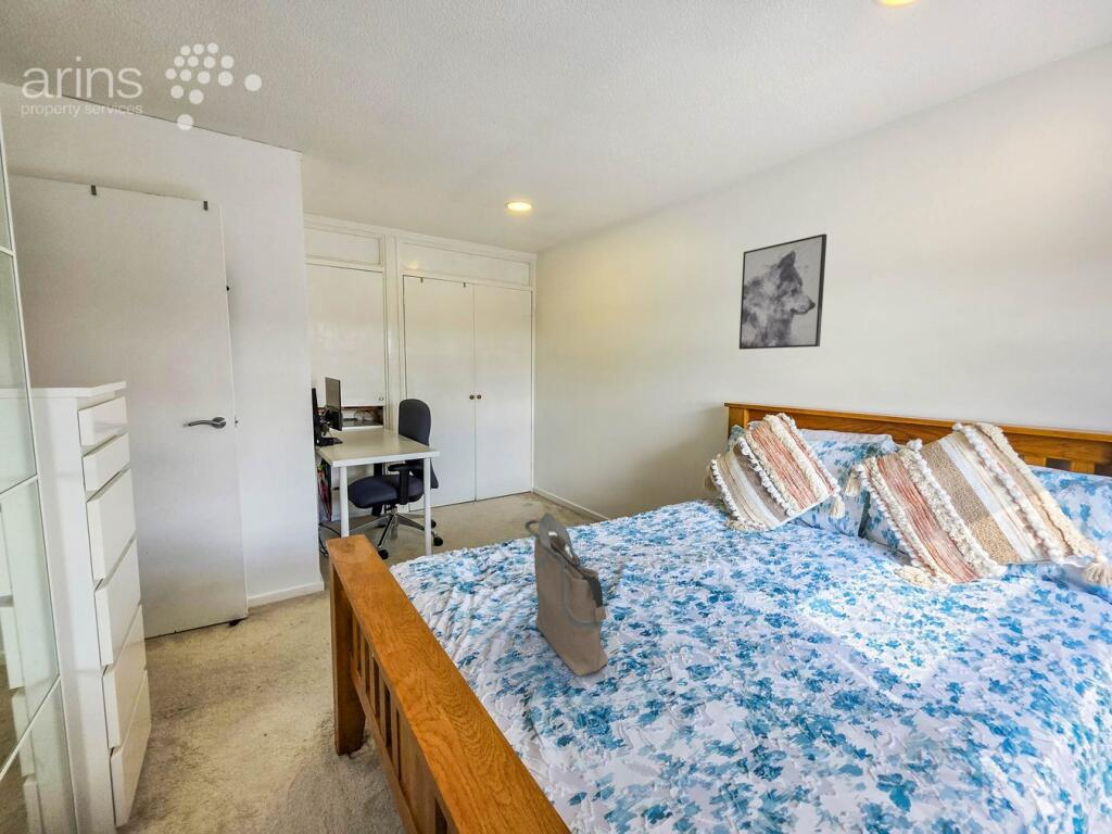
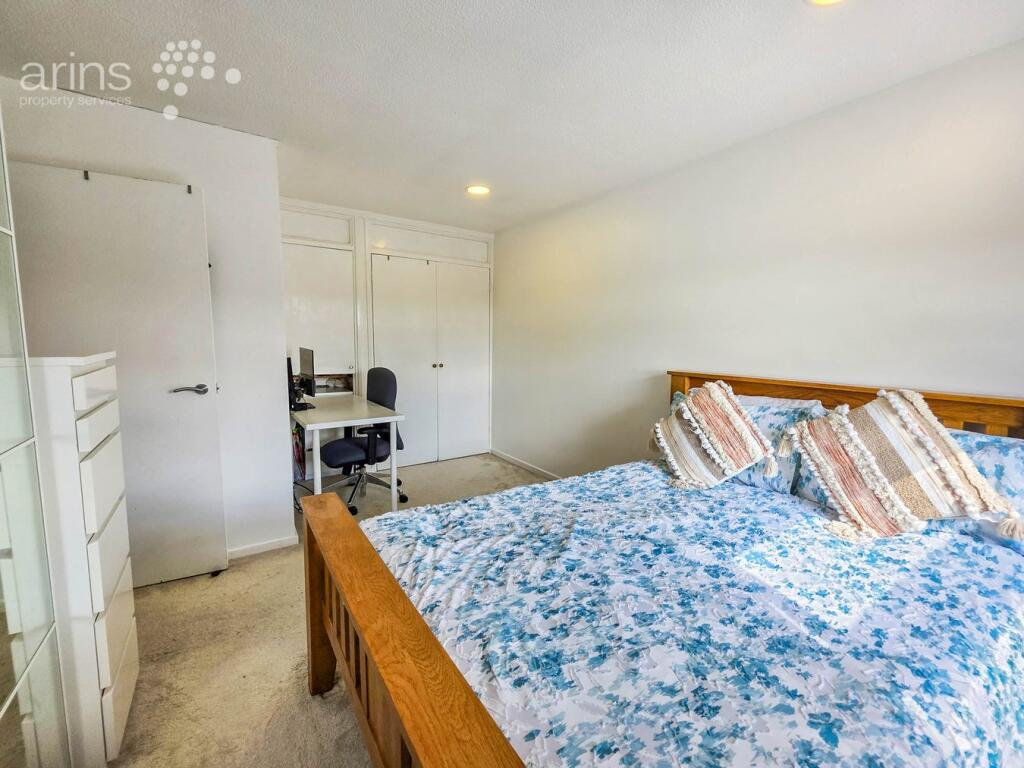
- tote bag (565, 582)
- wall art (779, 296)
